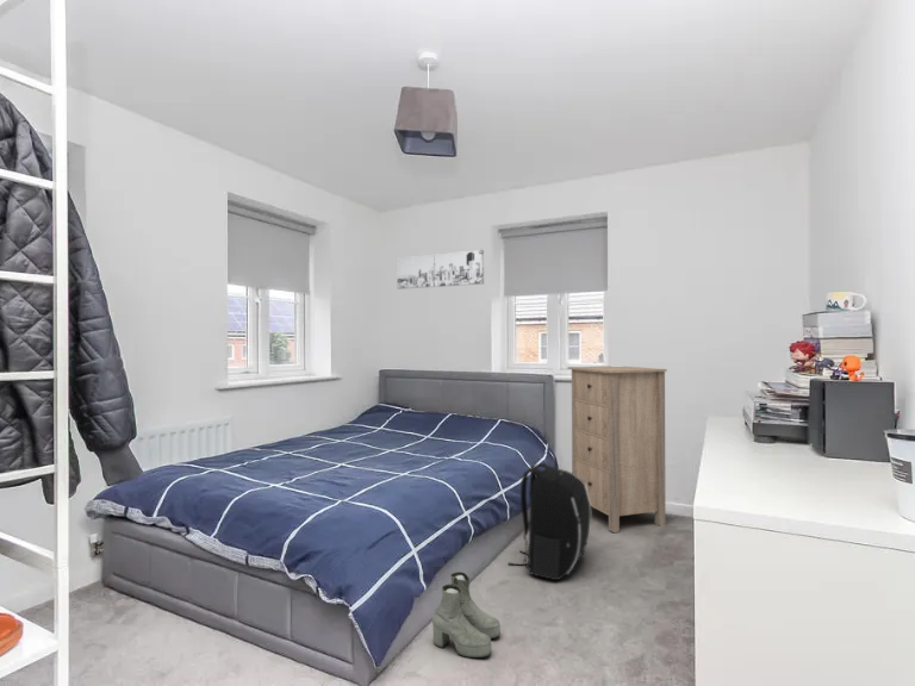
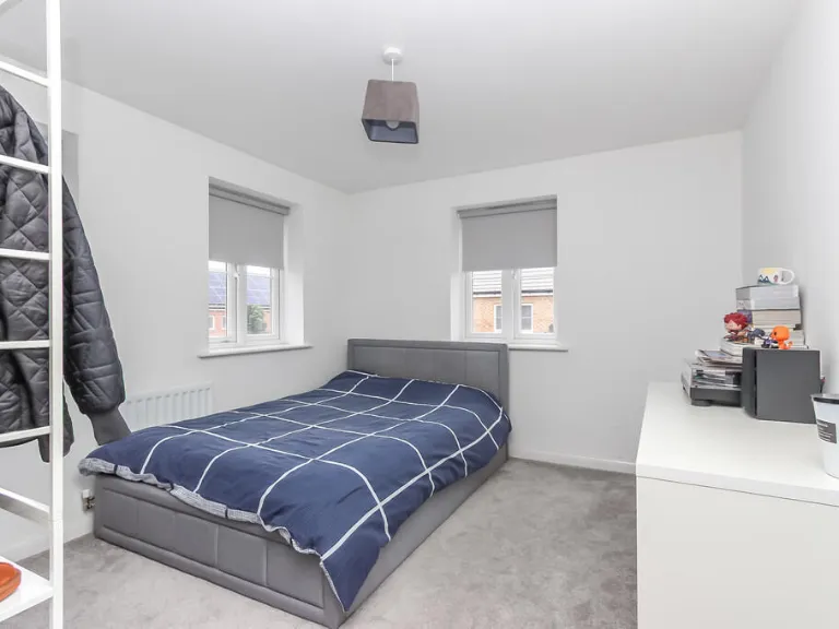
- boots (466, 611)
- backpack (548, 516)
- storage cabinet (615, 442)
- wall art (438, 270)
